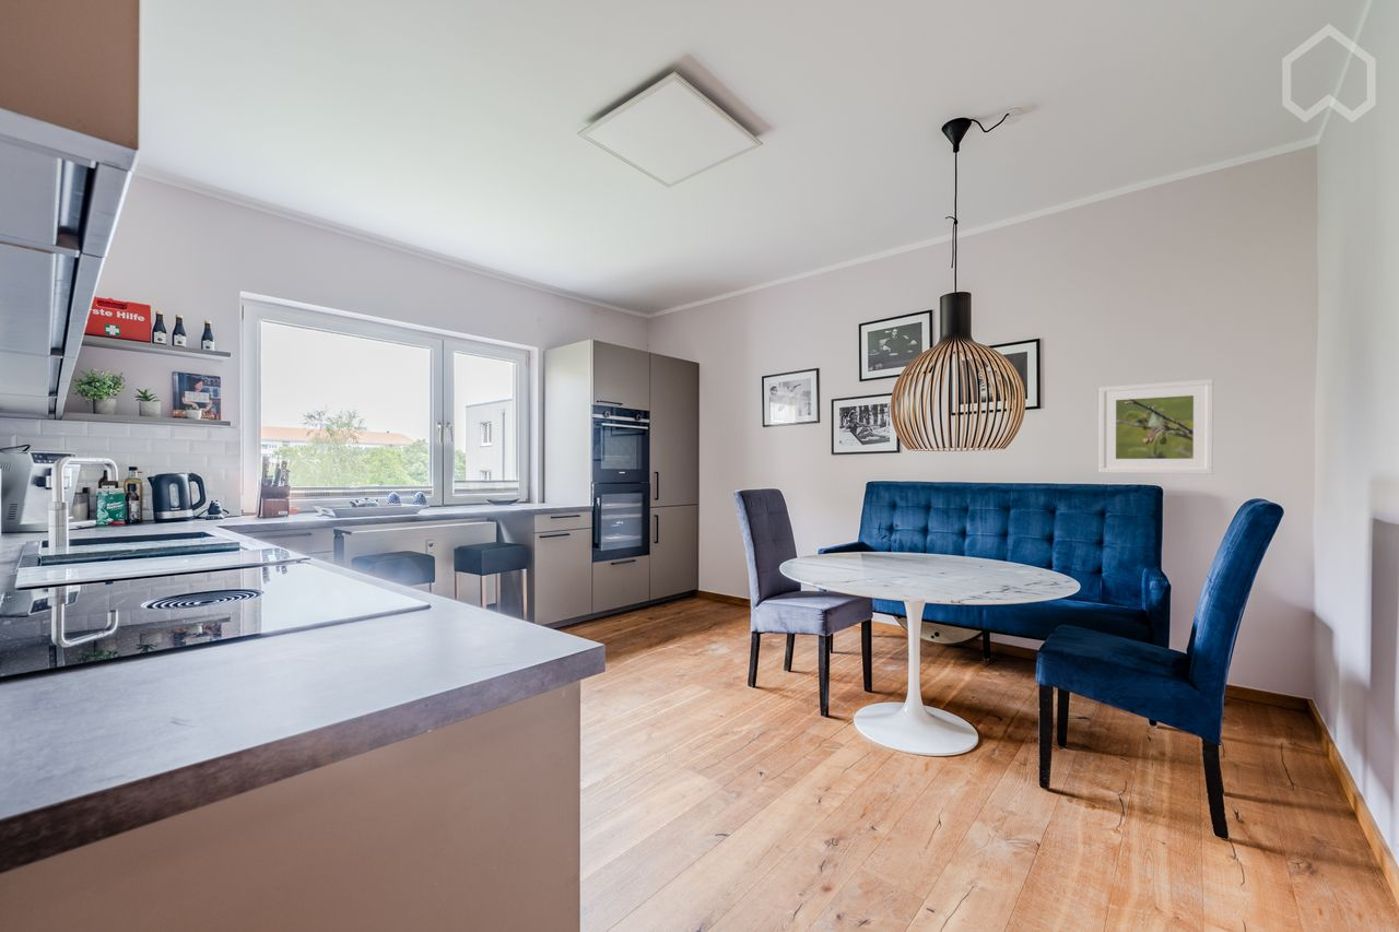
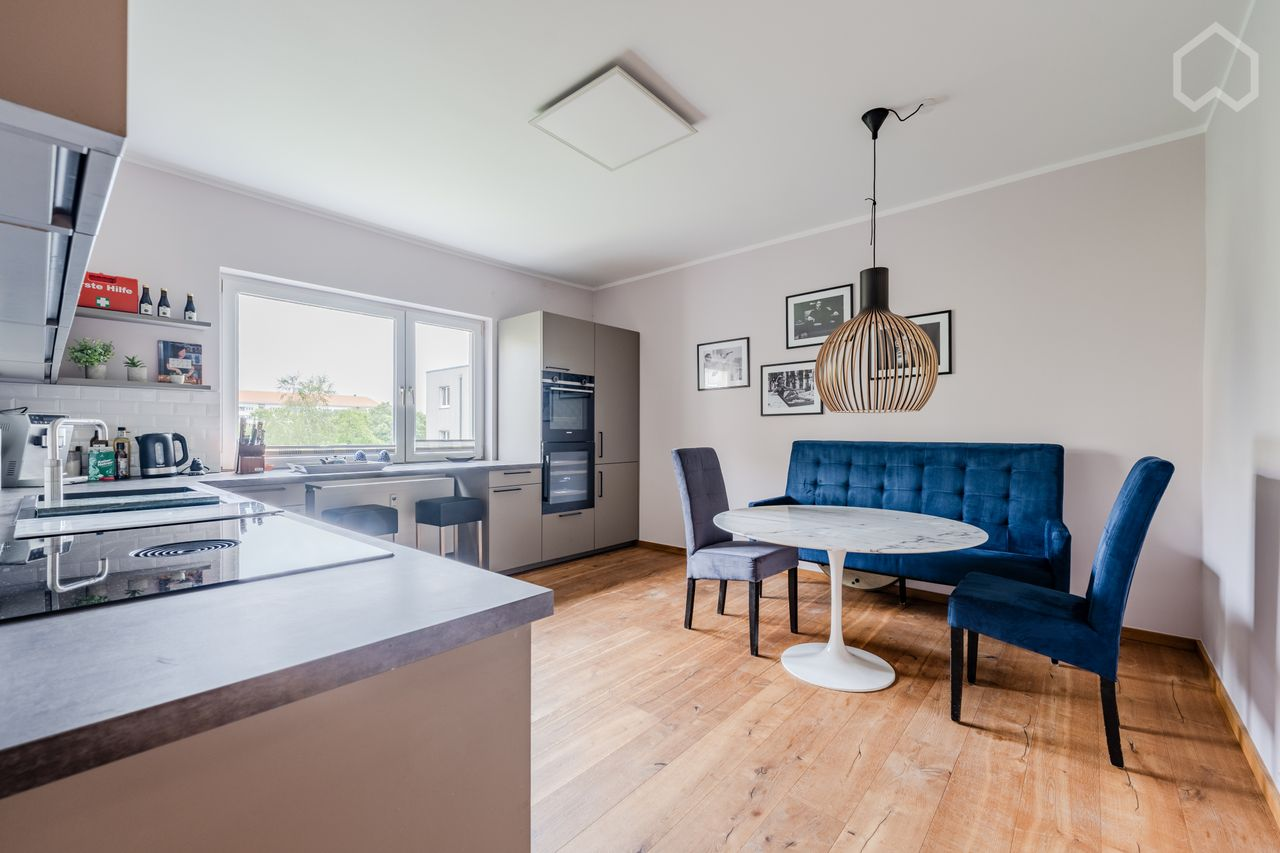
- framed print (1153, 428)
